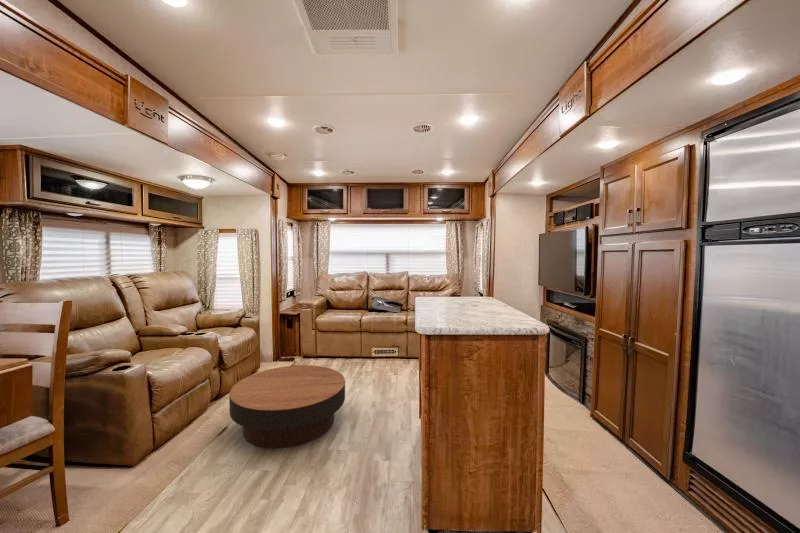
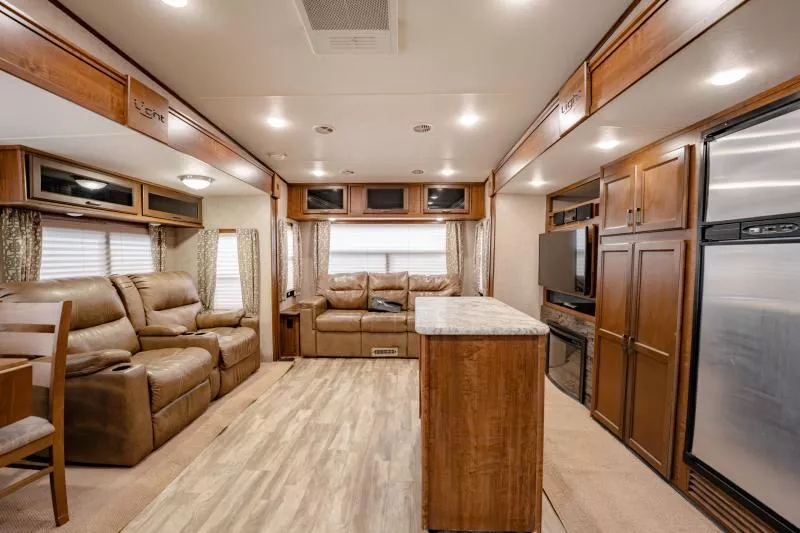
- coffee table (290, 403)
